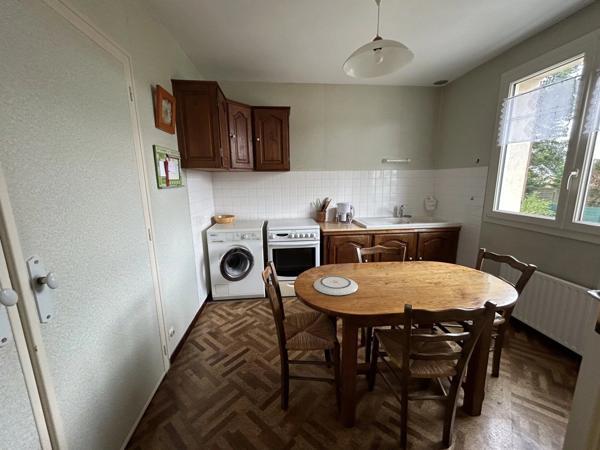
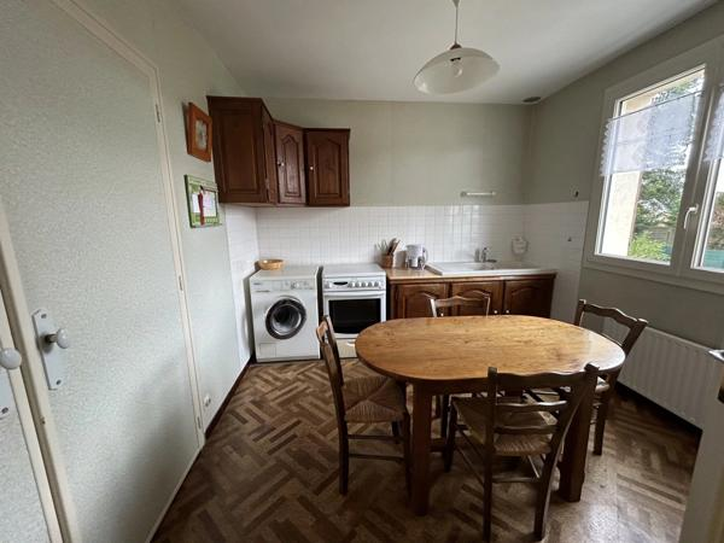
- plate (335, 283)
